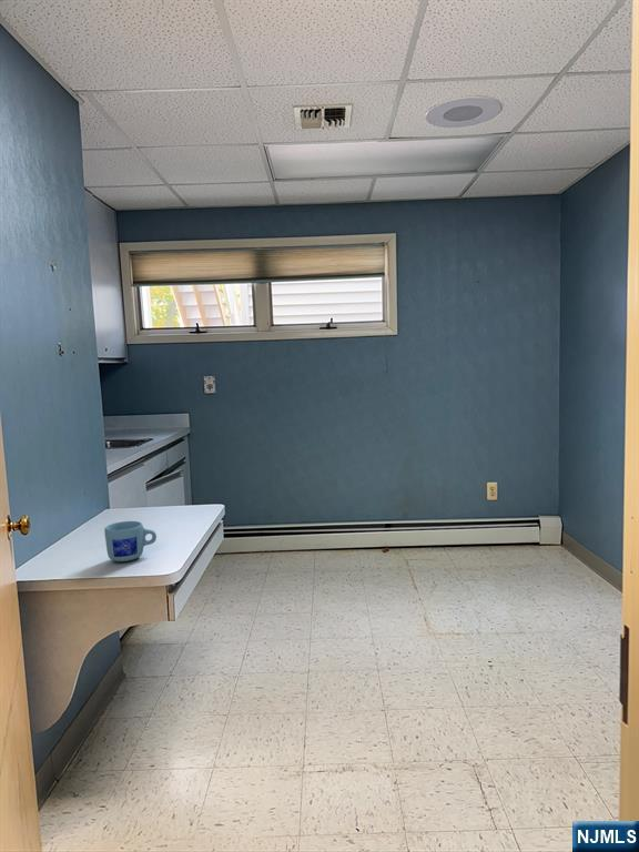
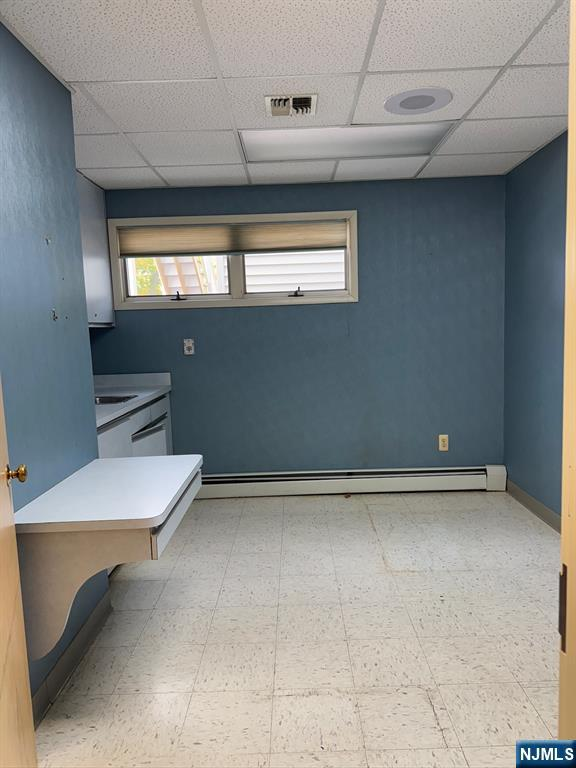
- mug (131, 540)
